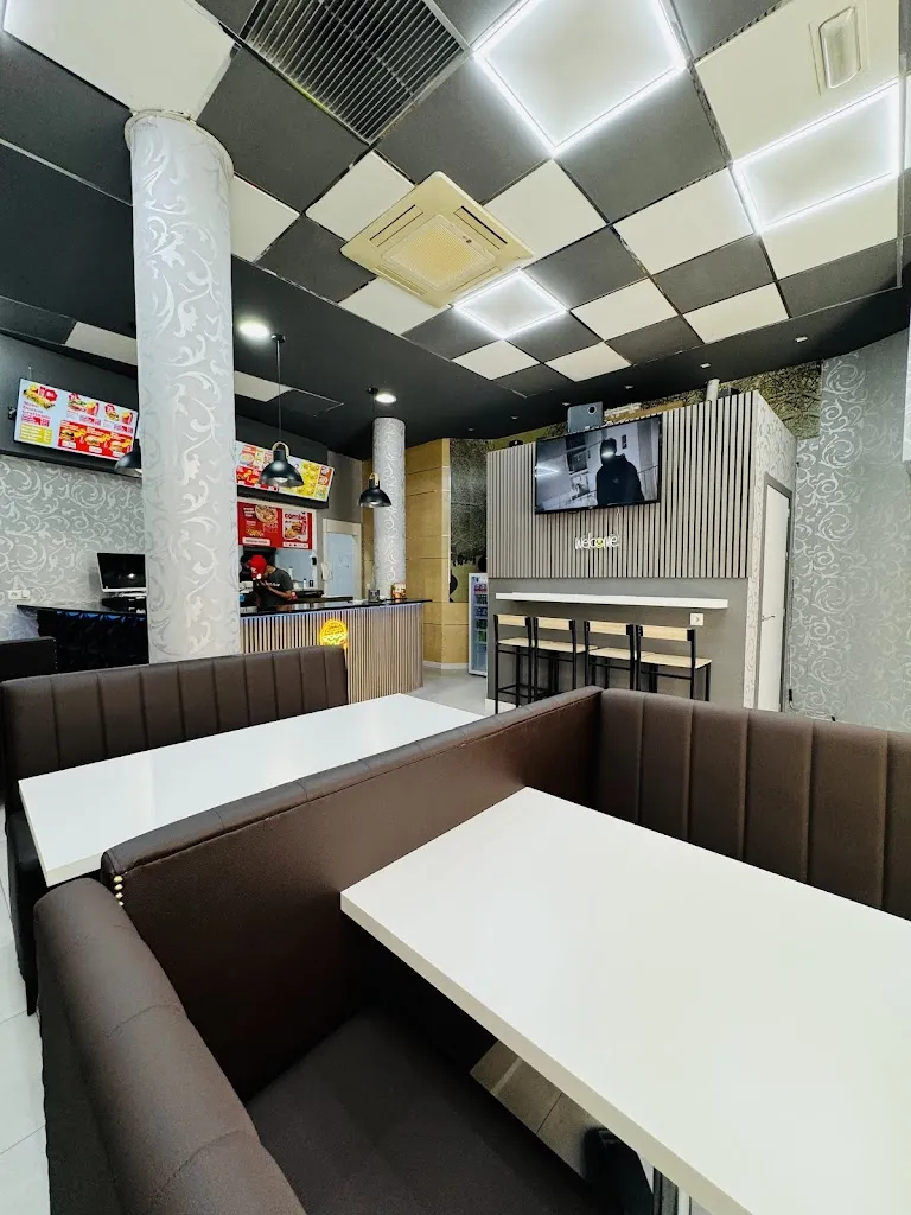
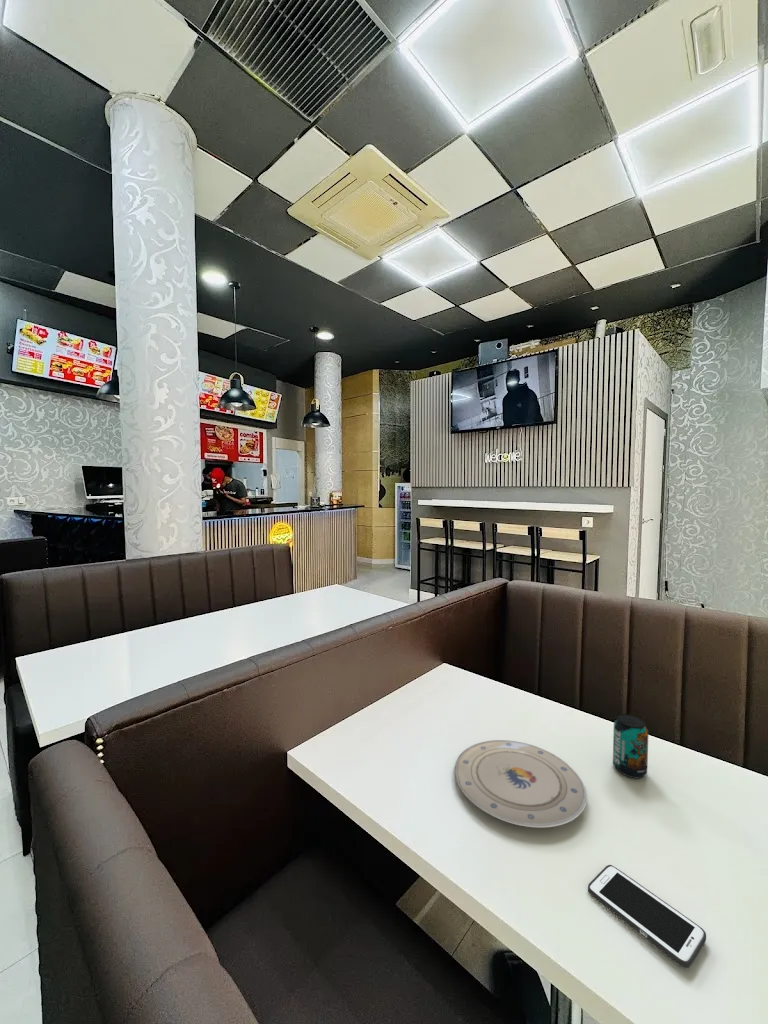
+ beverage can (630, 745)
+ cell phone (643, 910)
+ plate (517, 780)
